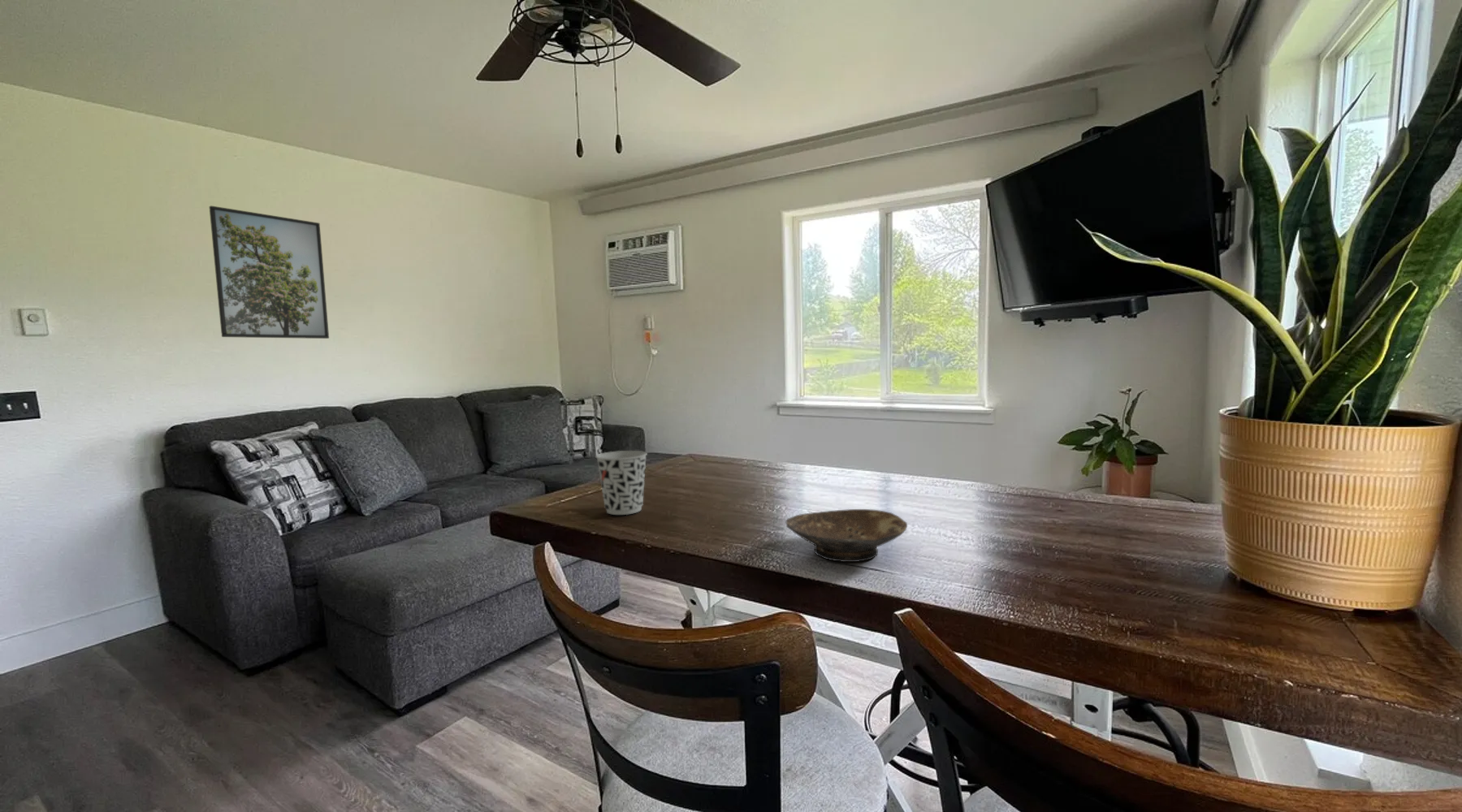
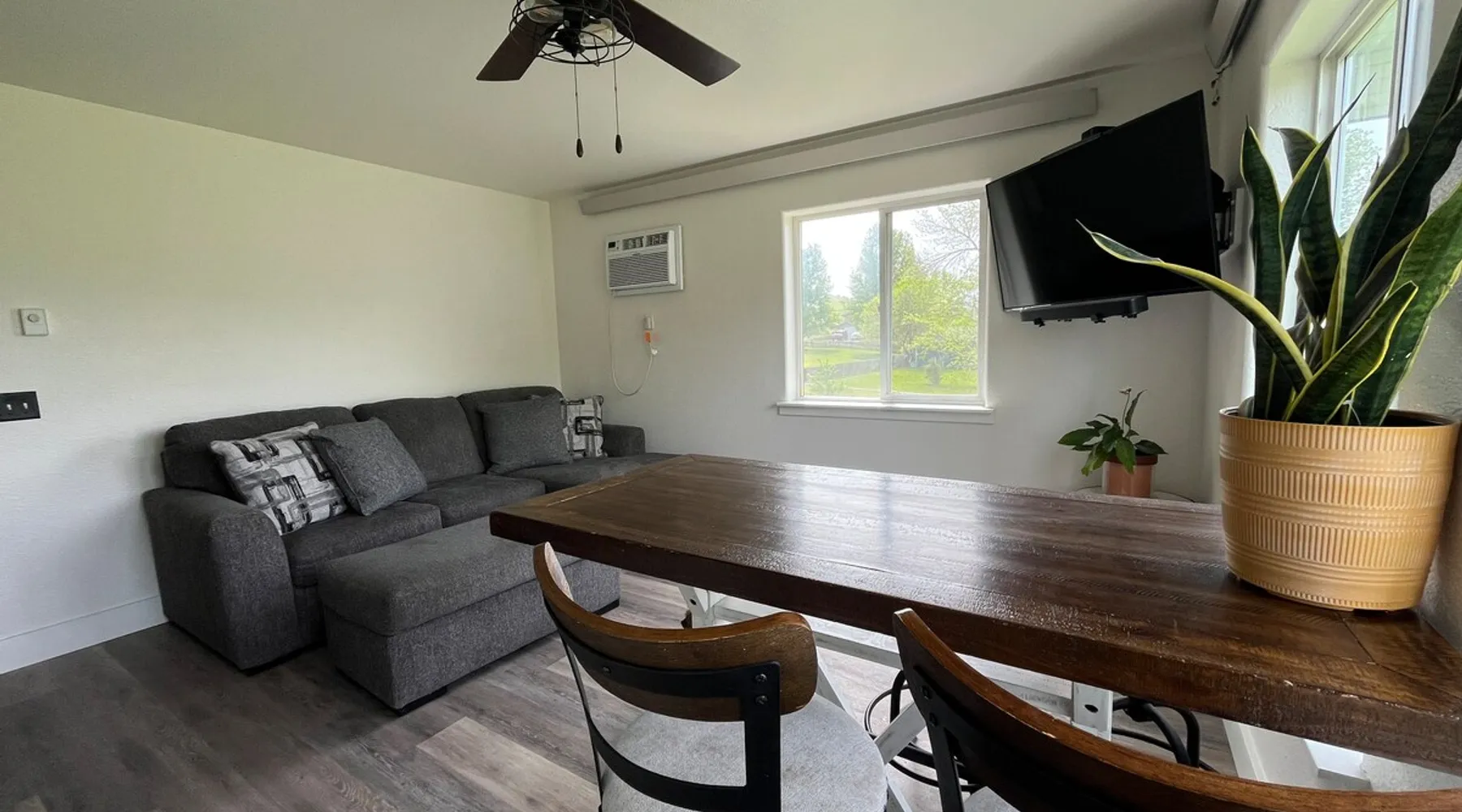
- cup (622, 482)
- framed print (273, 277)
- bowl (846, 536)
